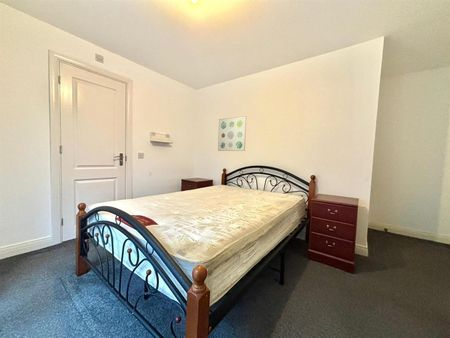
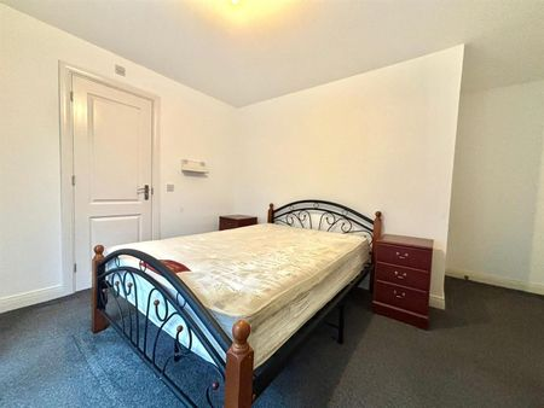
- wall art (231, 134)
